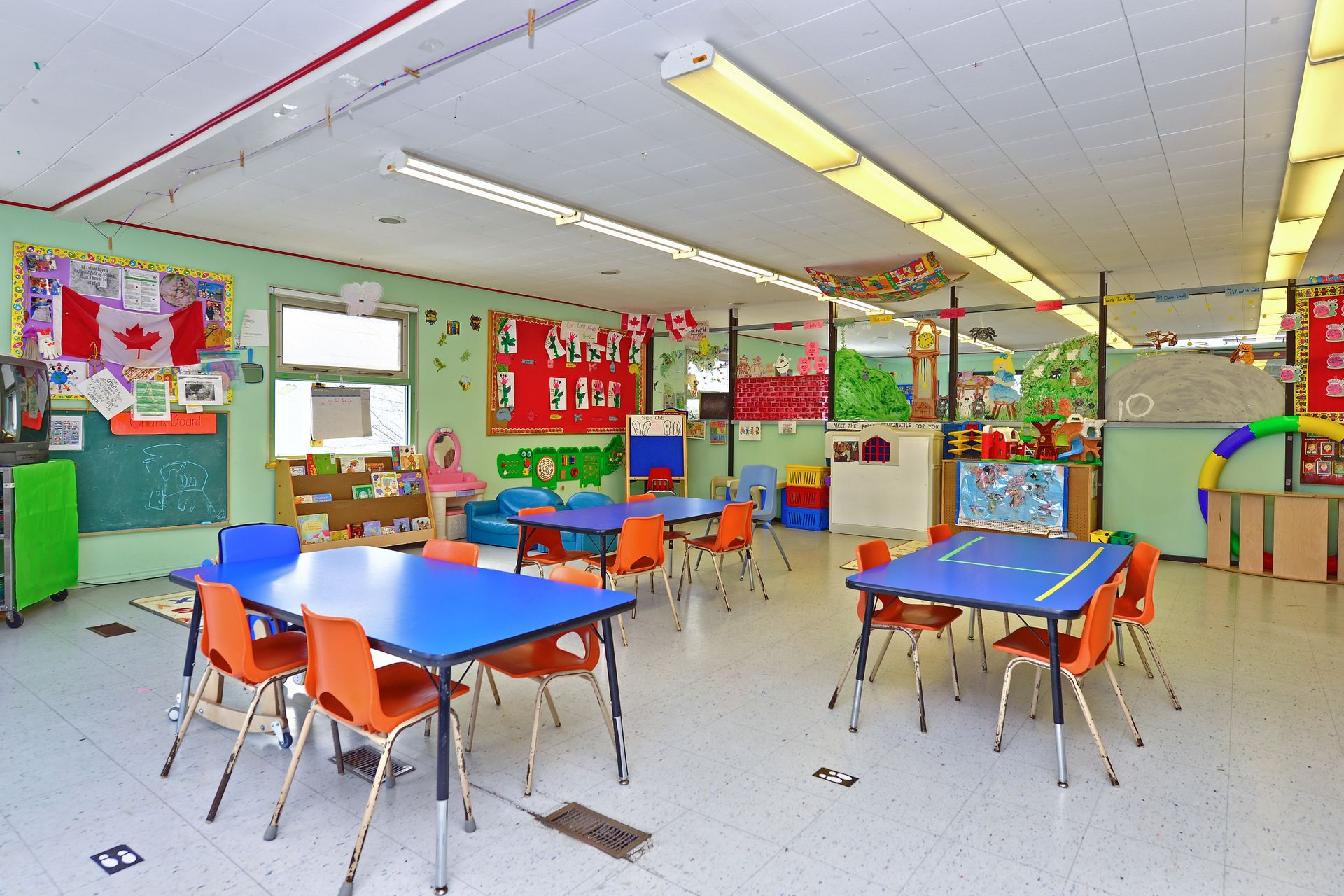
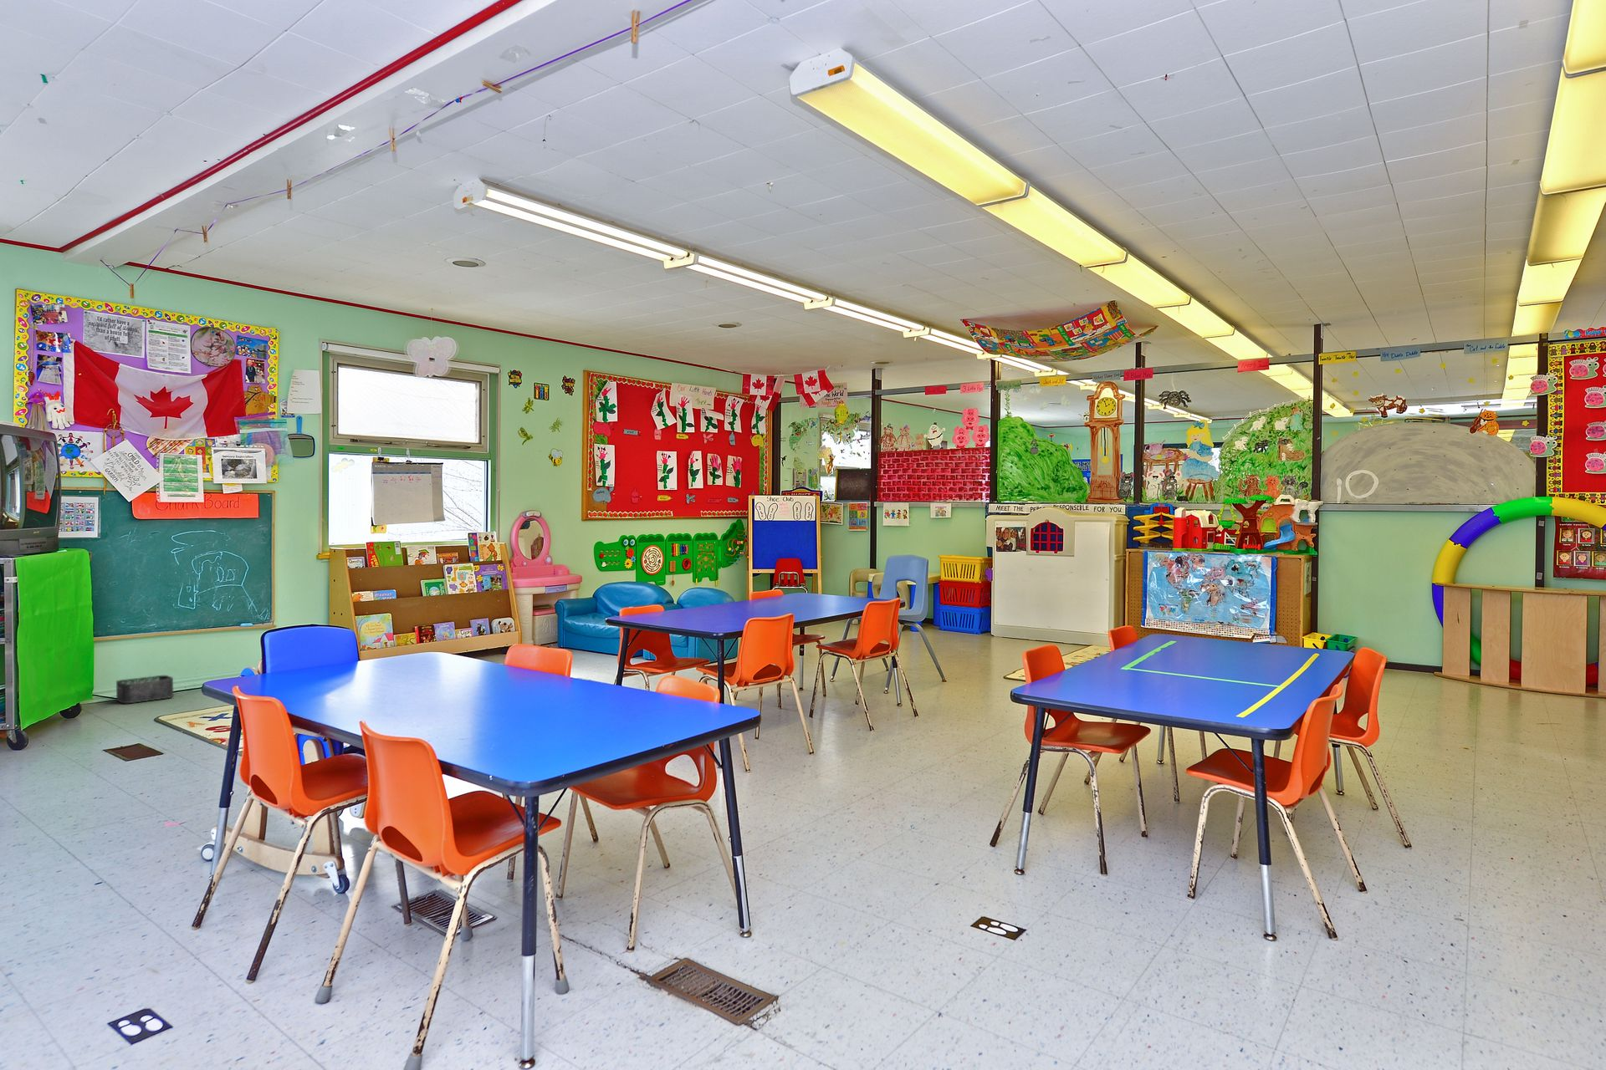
+ storage bin (145, 689)
